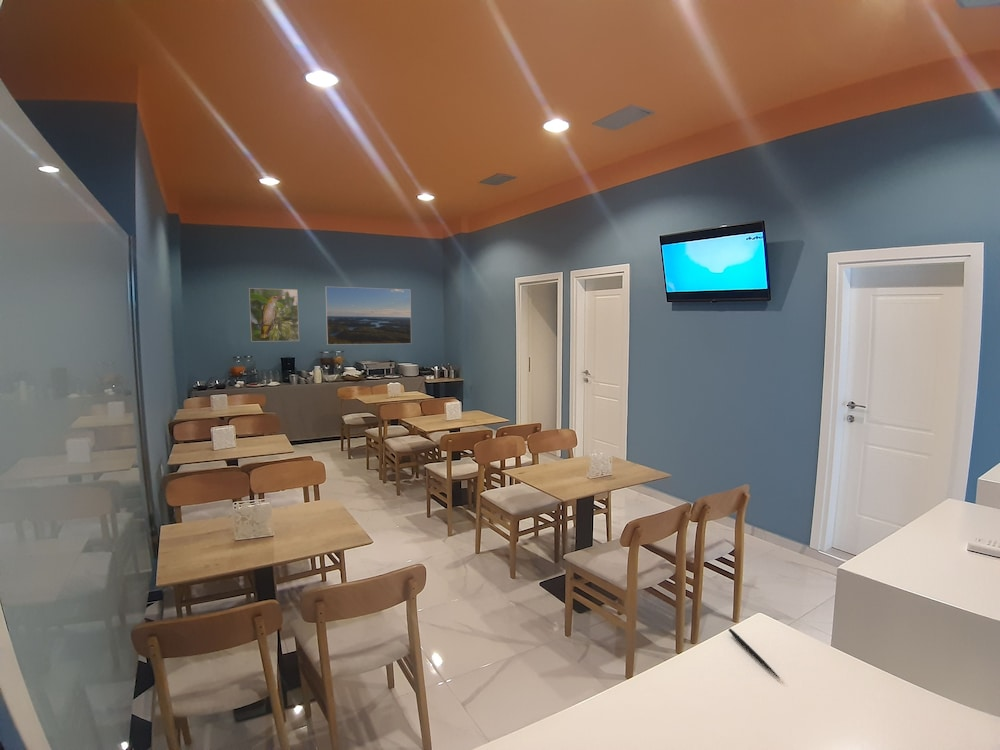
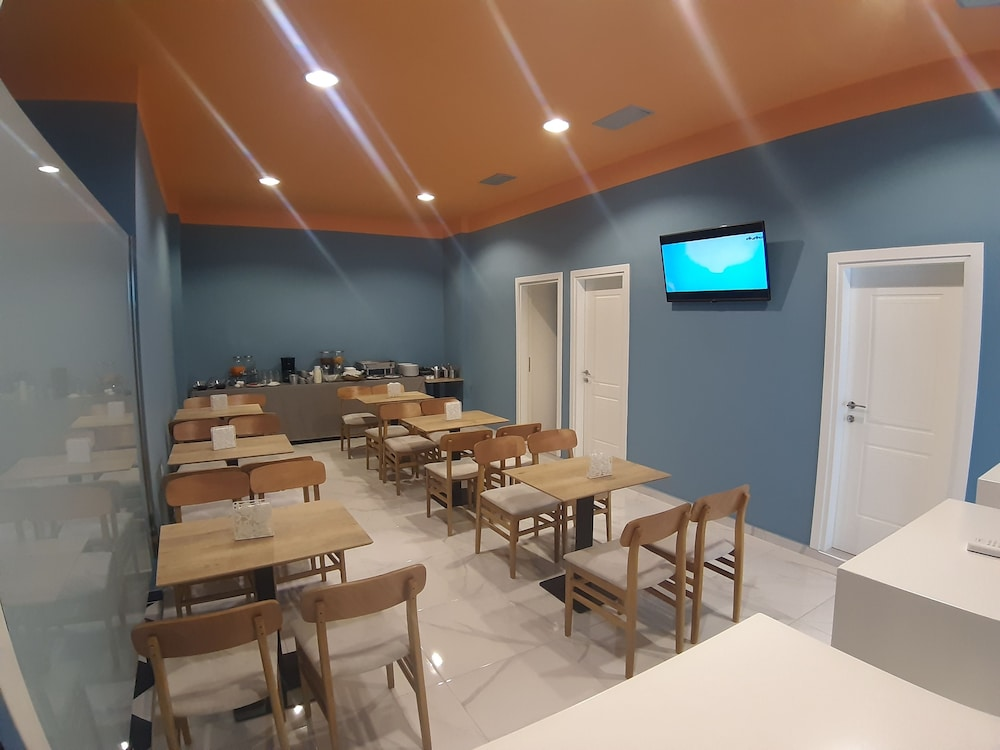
- pen (752, 652)
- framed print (274, 315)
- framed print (370, 316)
